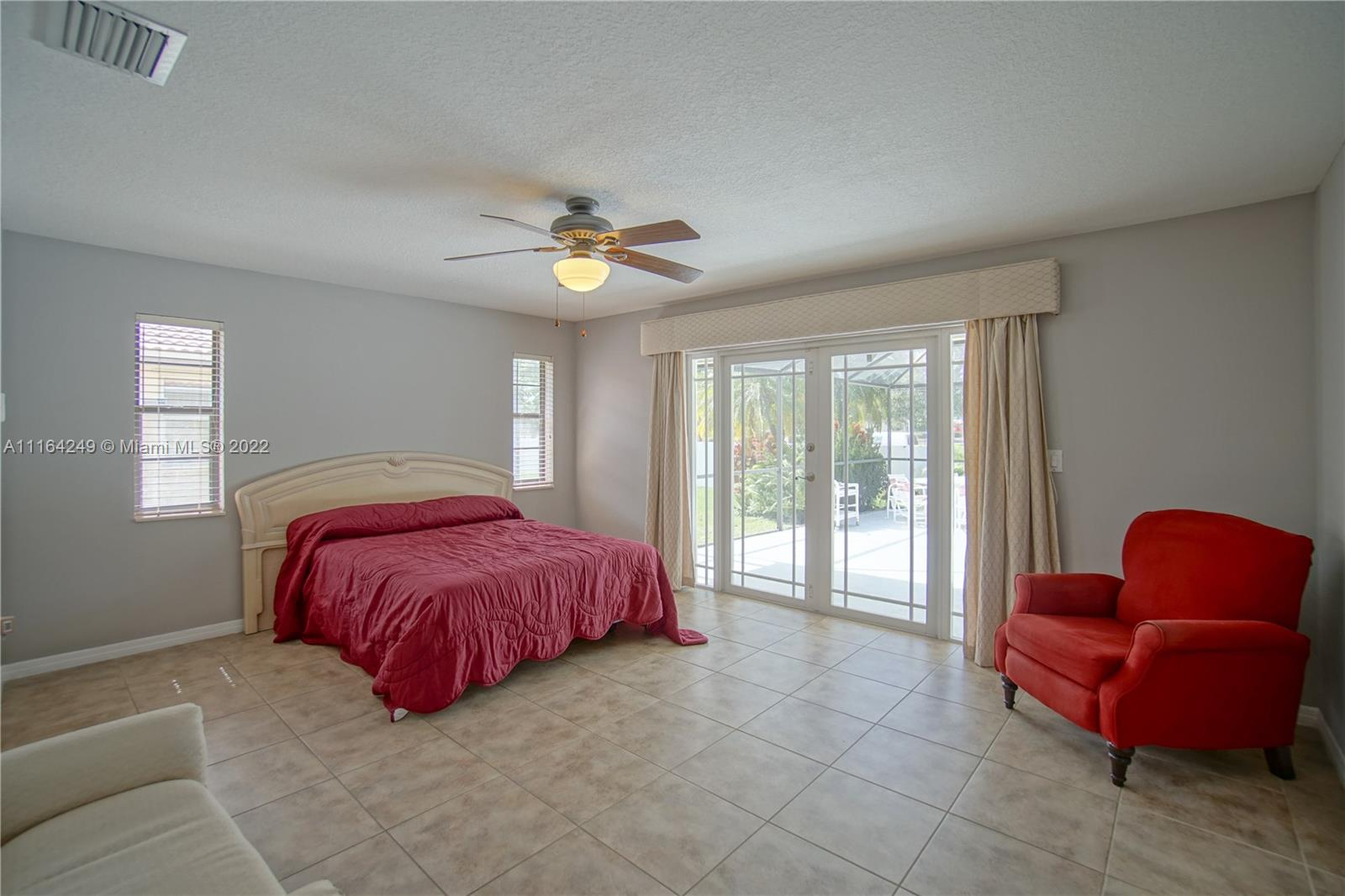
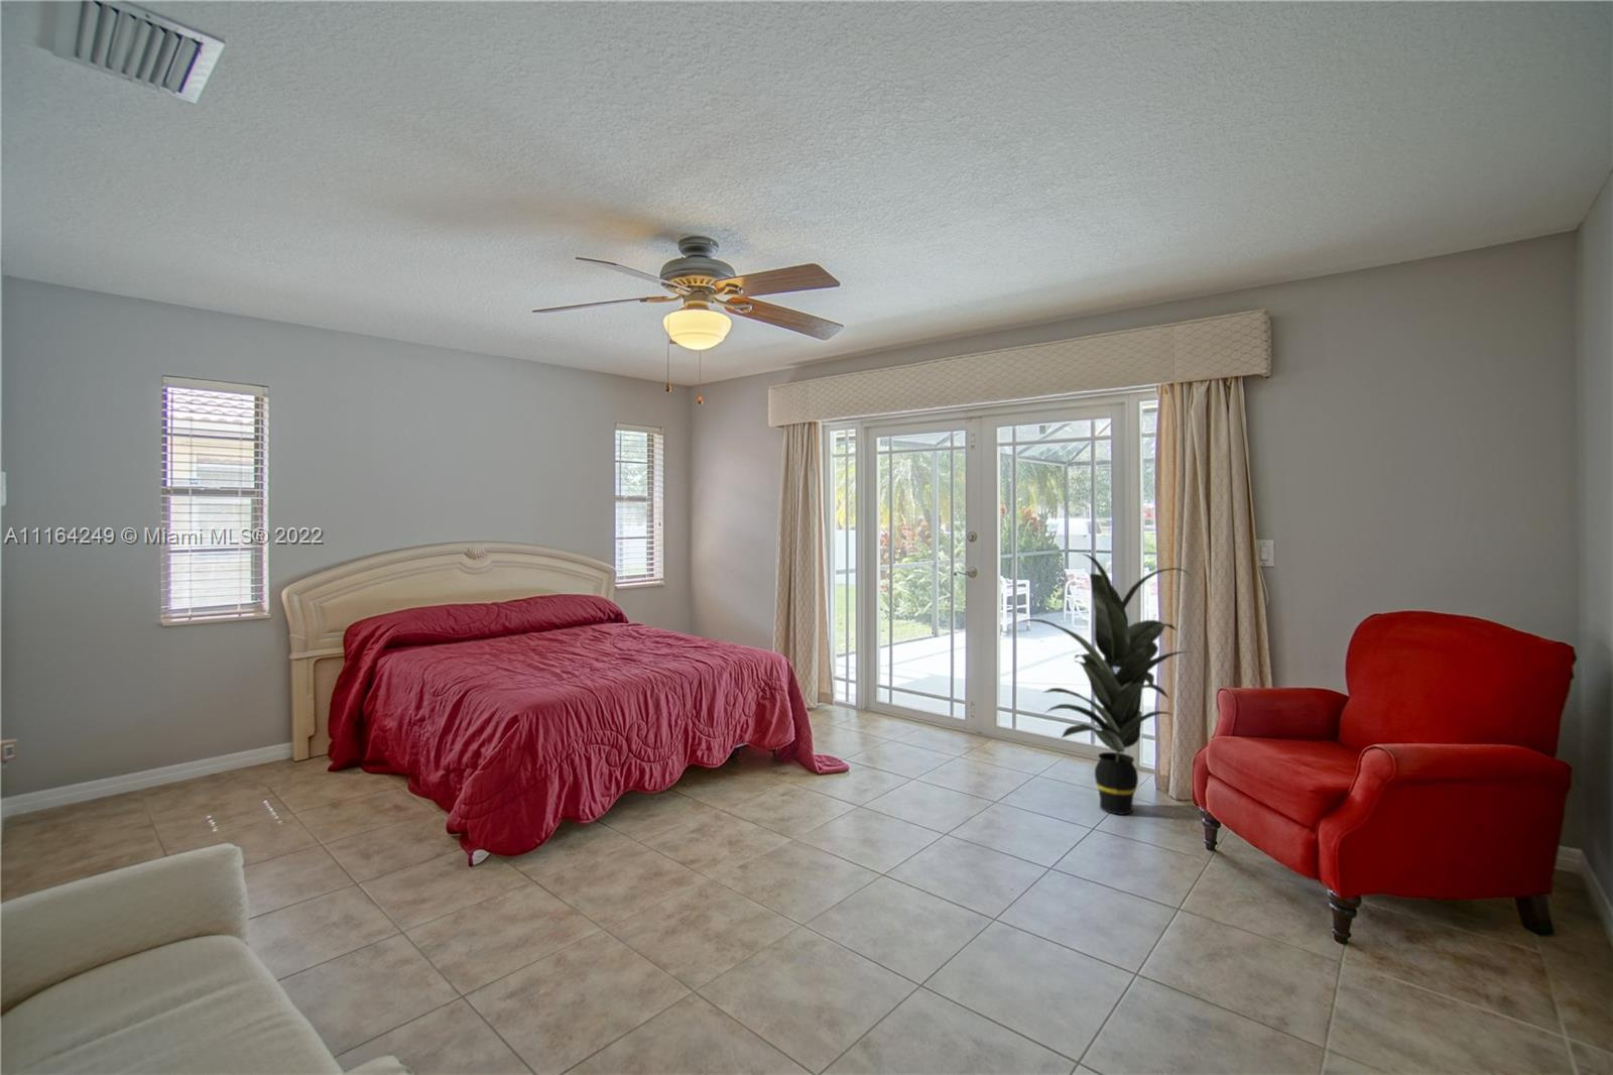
+ indoor plant (1109, 679)
